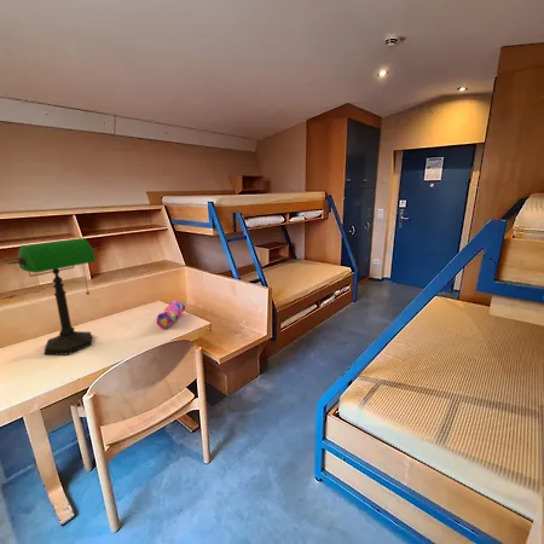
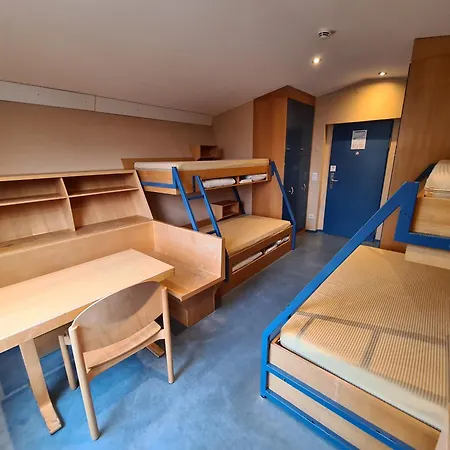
- desk lamp (60, 296)
- pencil case (170, 313)
